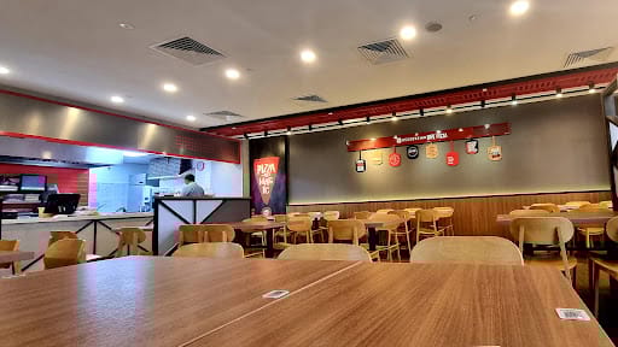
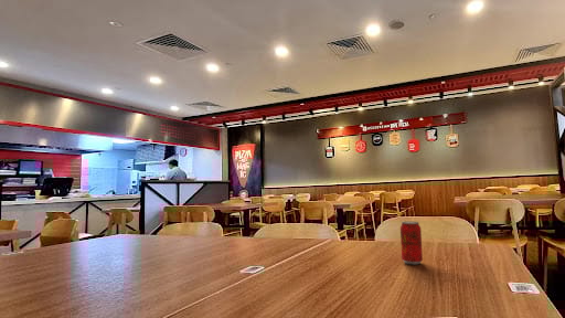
+ soda can (411, 242)
